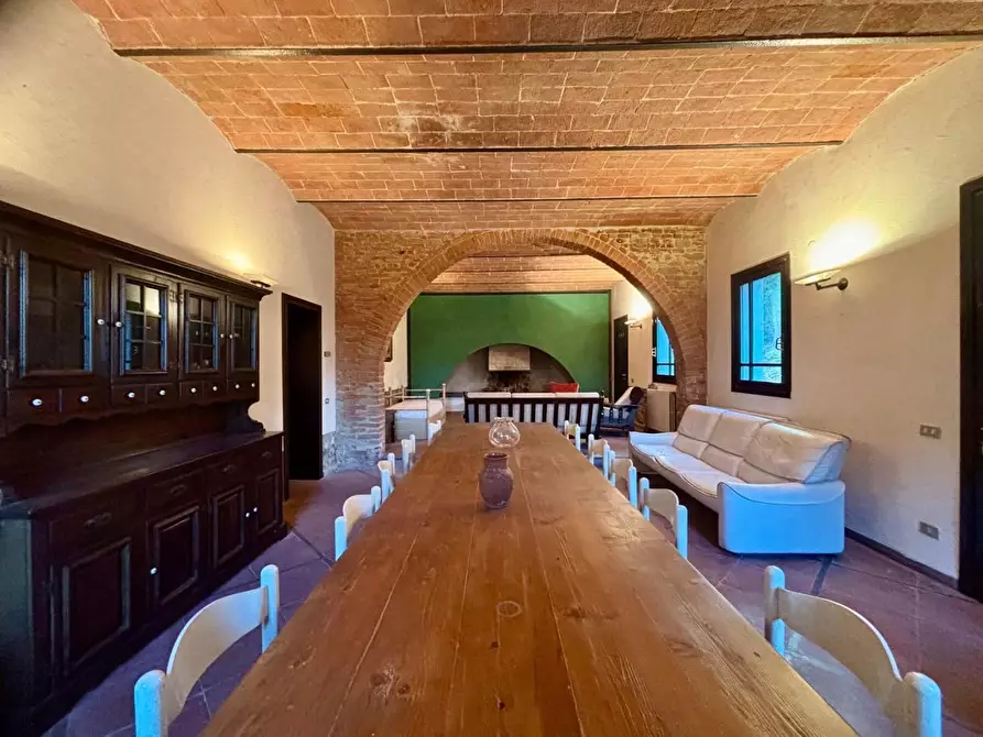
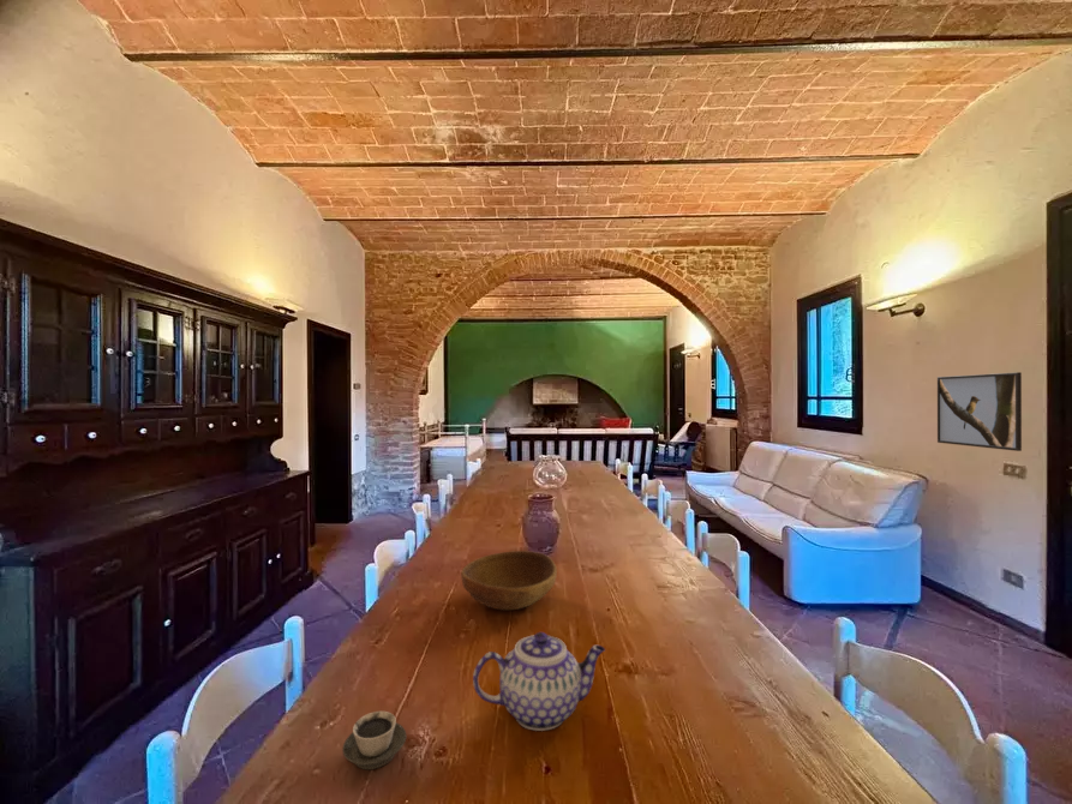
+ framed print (975, 410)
+ teapot (540, 672)
+ bowl (509, 582)
+ cup (375, 739)
